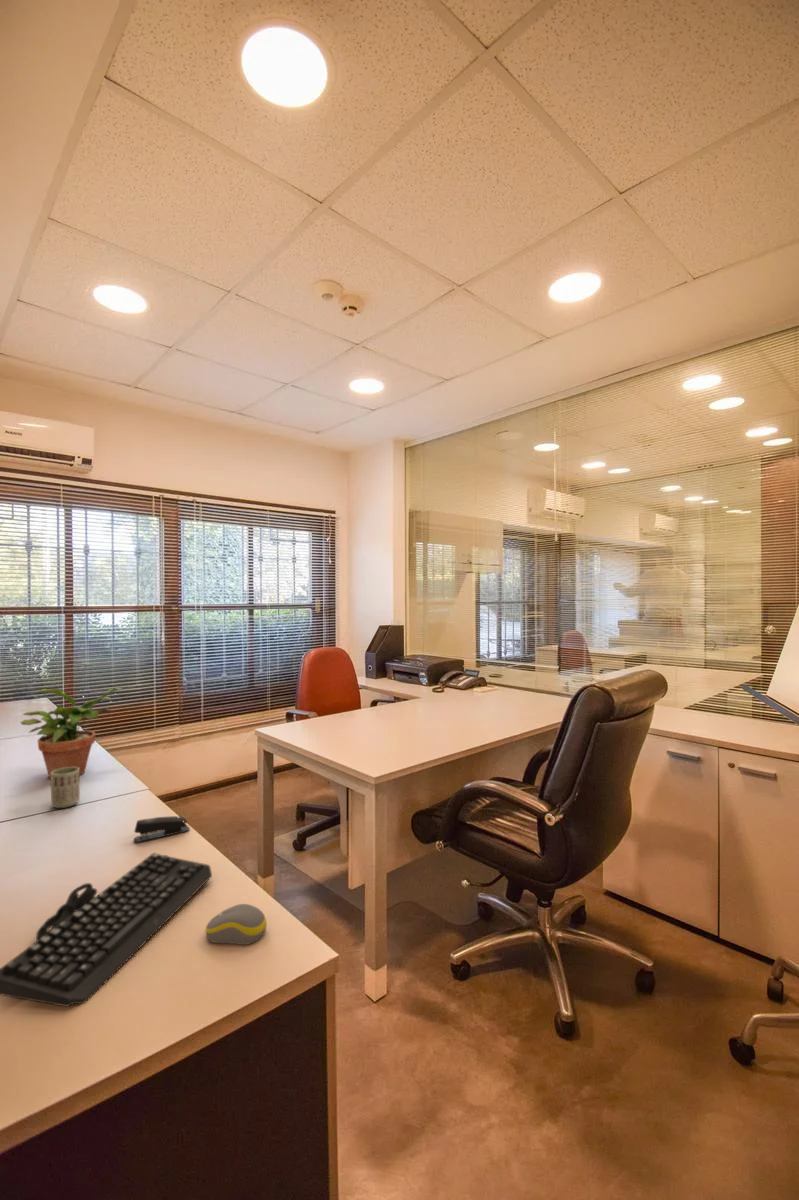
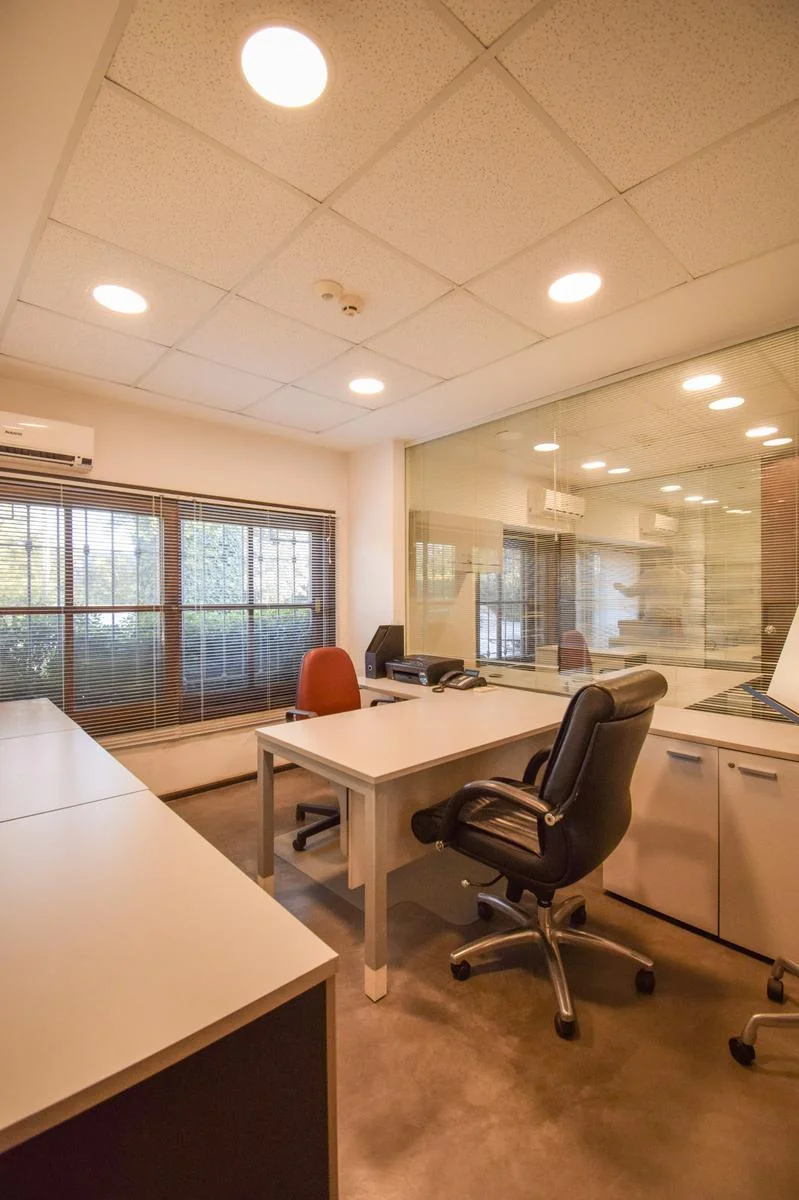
- stapler (162, 825)
- potted plant (75, 727)
- computer mouse (236, 921)
- cup (65, 787)
- keyboard (105, 912)
